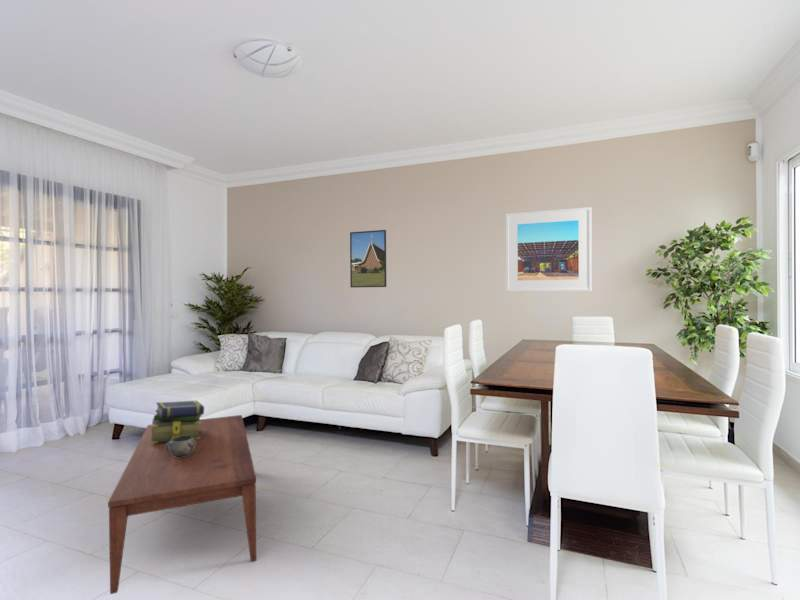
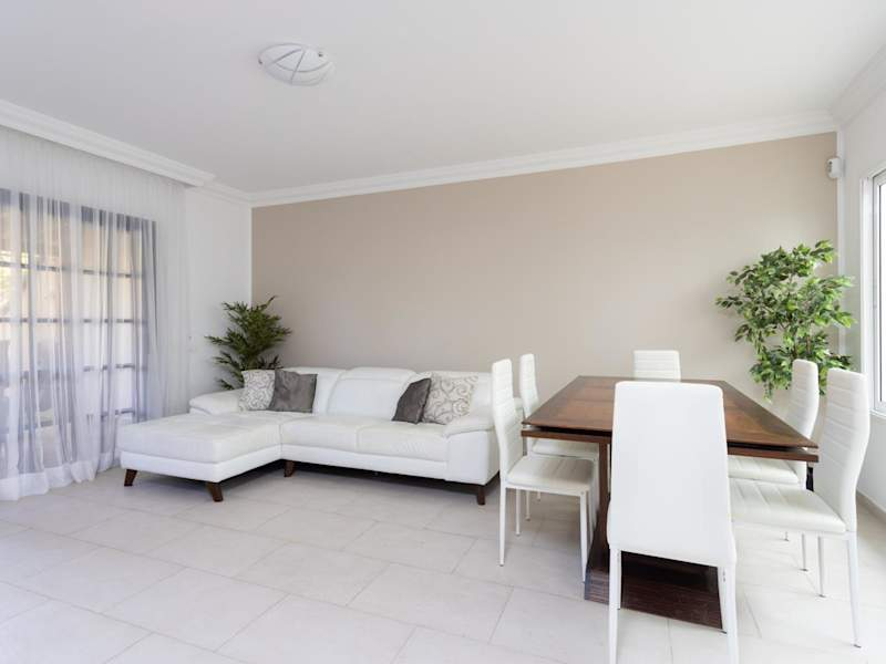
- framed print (367, 259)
- stack of books (178, 419)
- decorative bowl (184, 445)
- coffee table (193, 481)
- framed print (547, 251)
